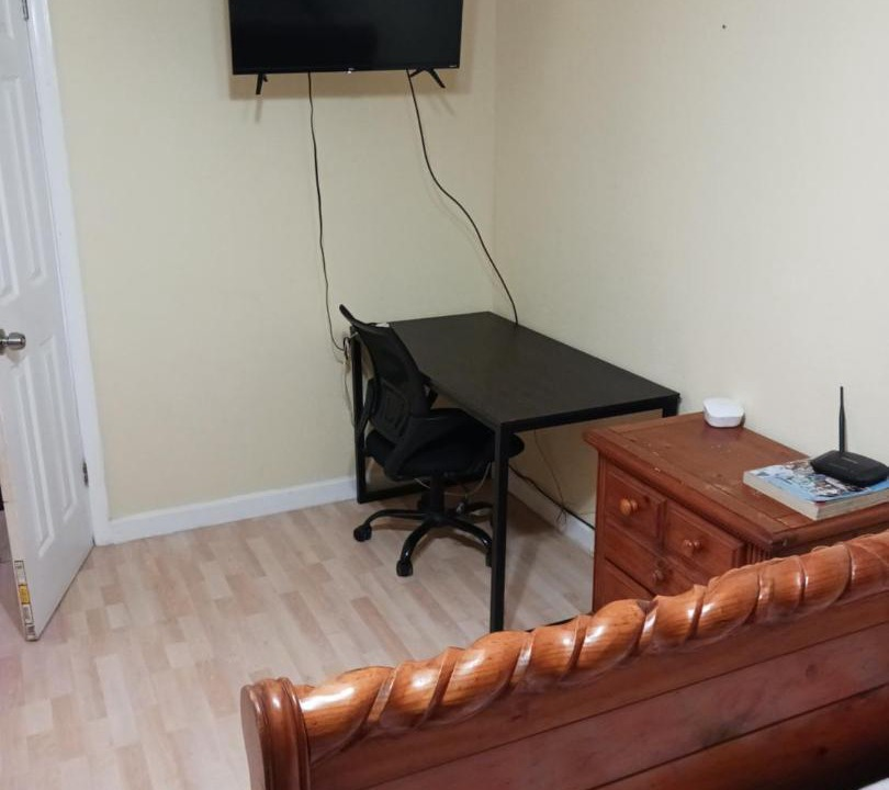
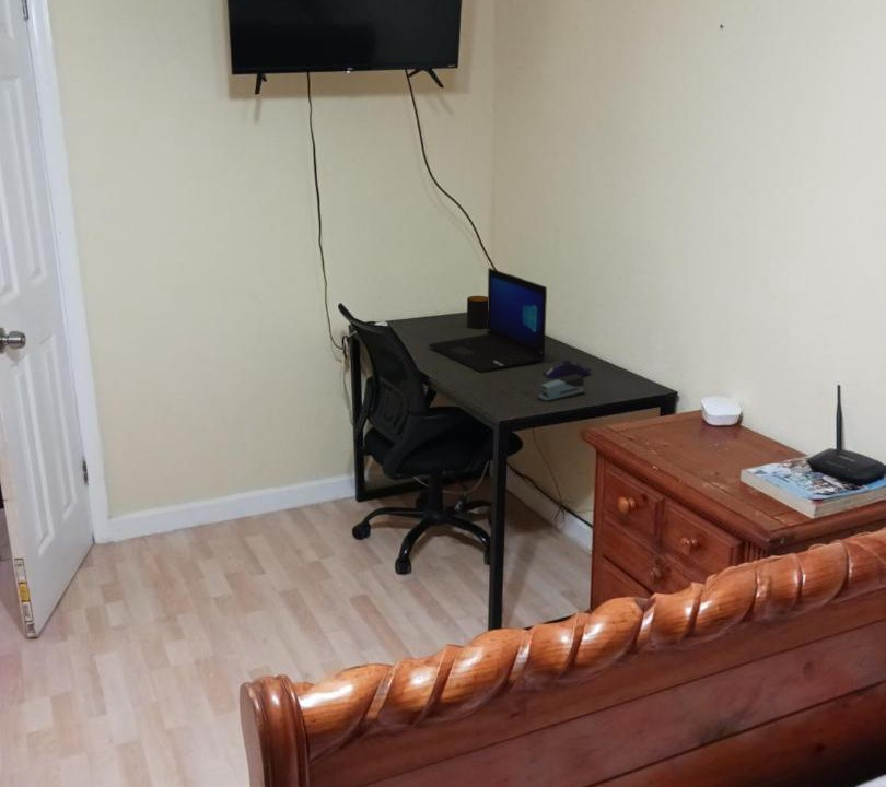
+ stapler (561, 387)
+ computer mouse (567, 367)
+ mug (482, 312)
+ laptop (488, 318)
